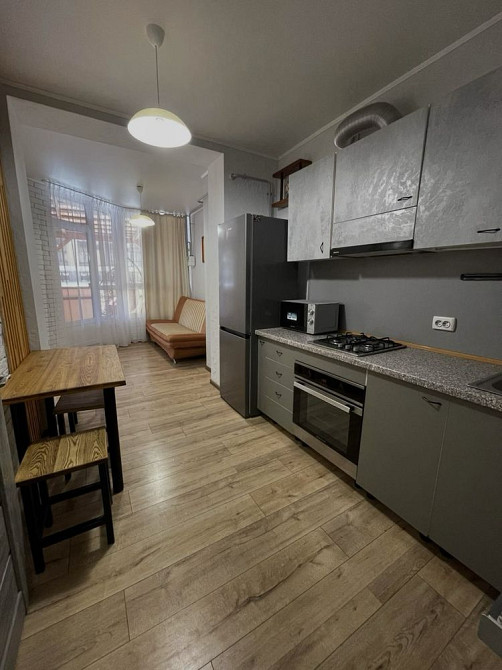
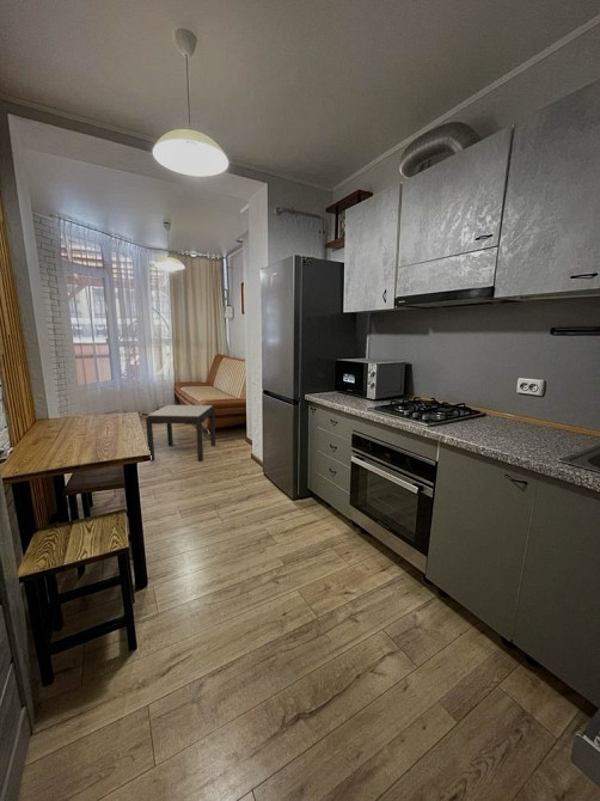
+ side table (185, 423)
